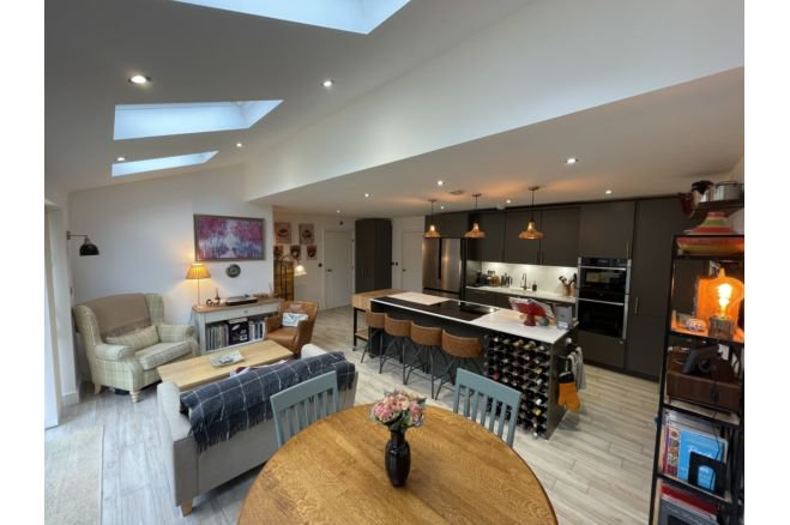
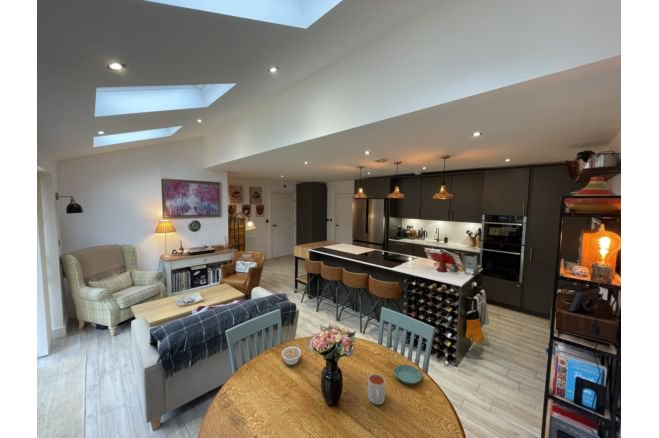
+ saucer (407, 375)
+ legume (291, 355)
+ mug (376, 391)
